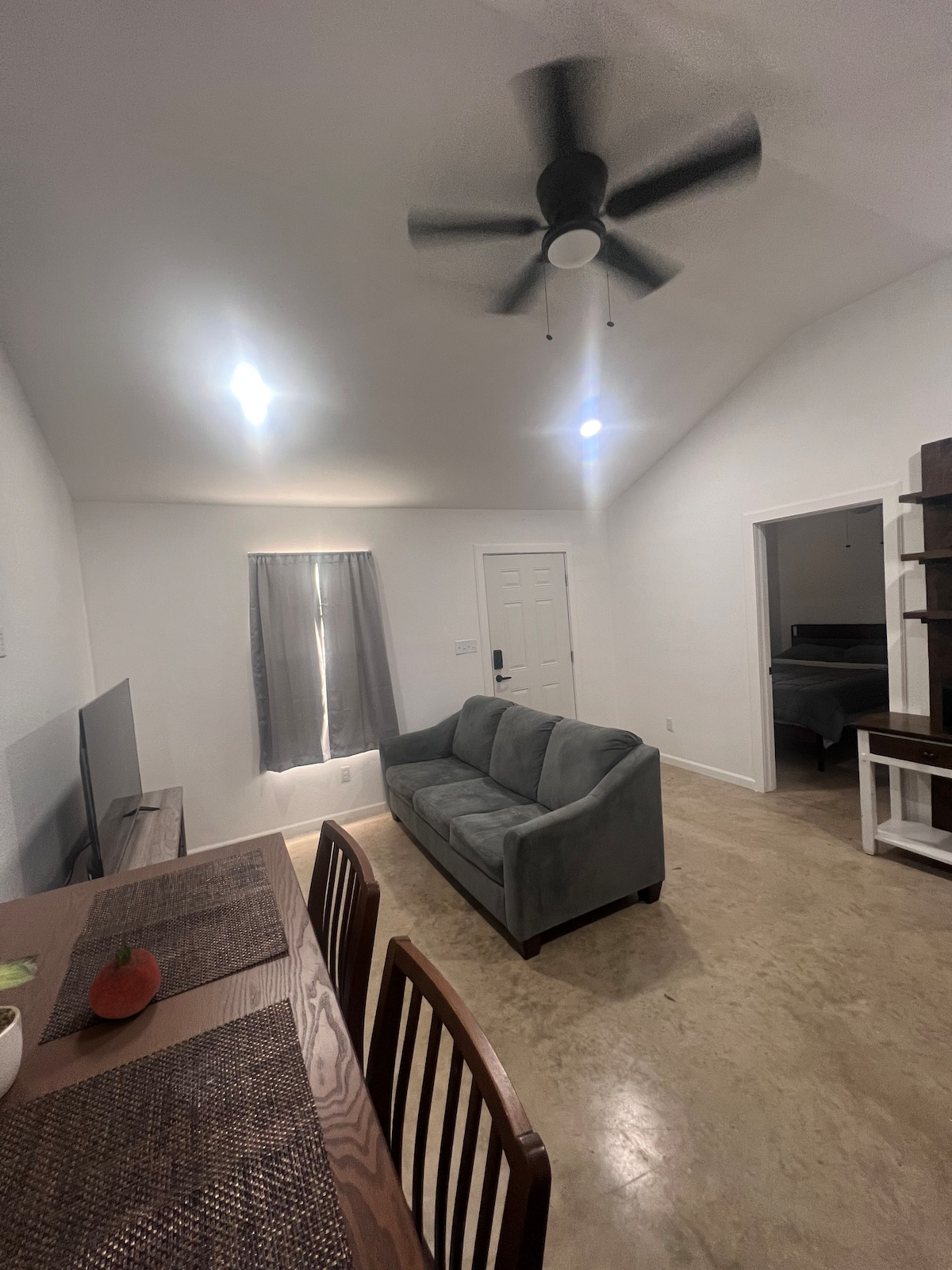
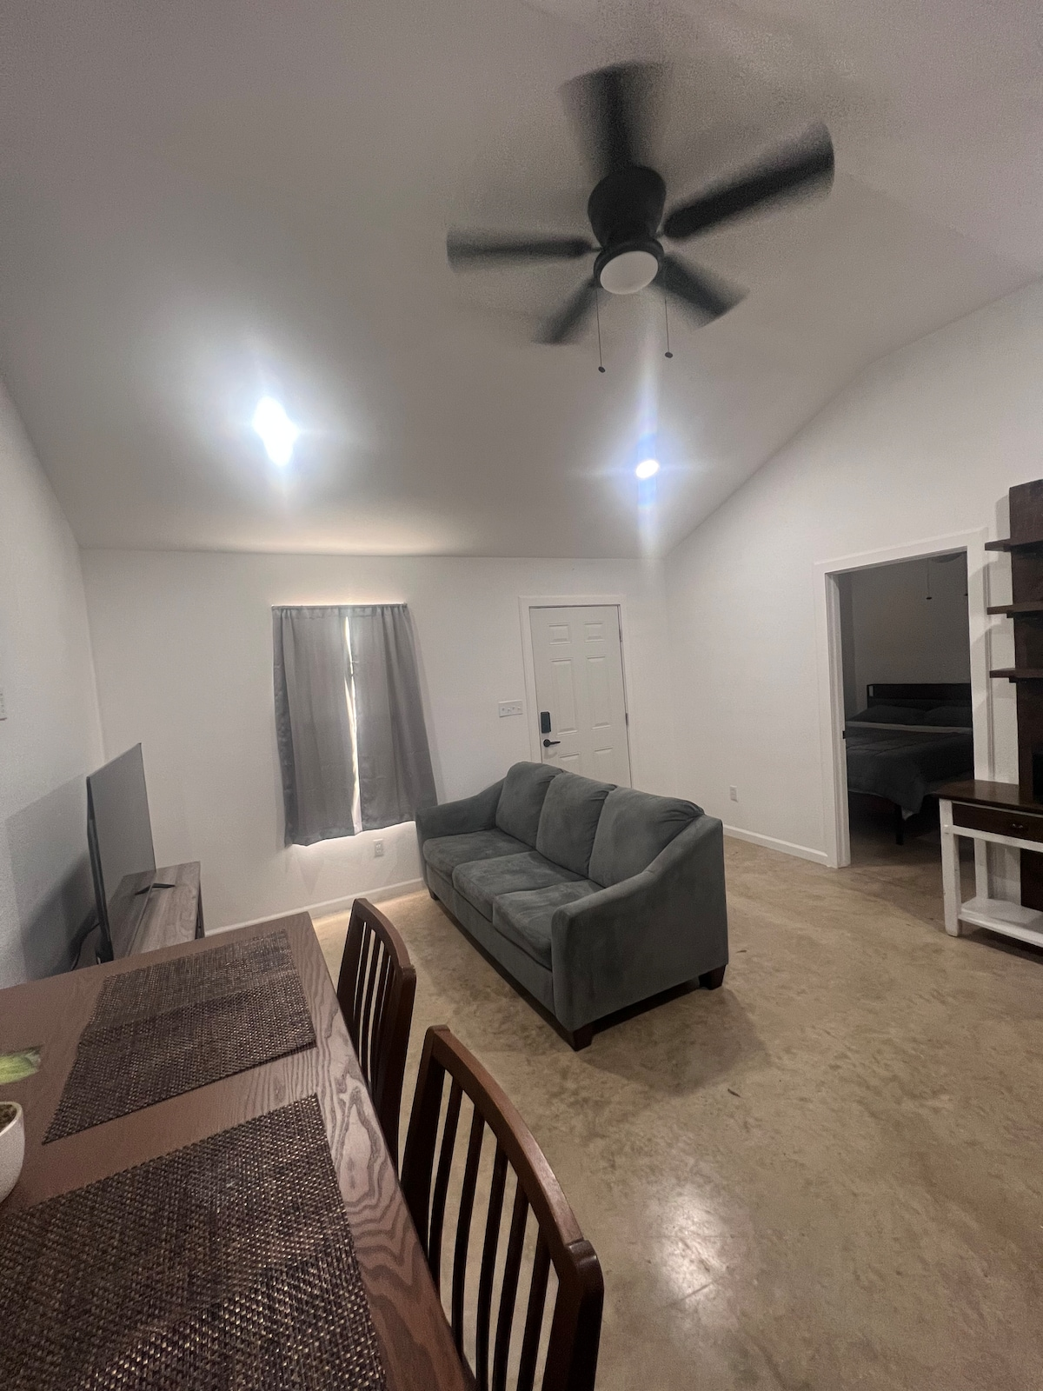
- fruit (125, 975)
